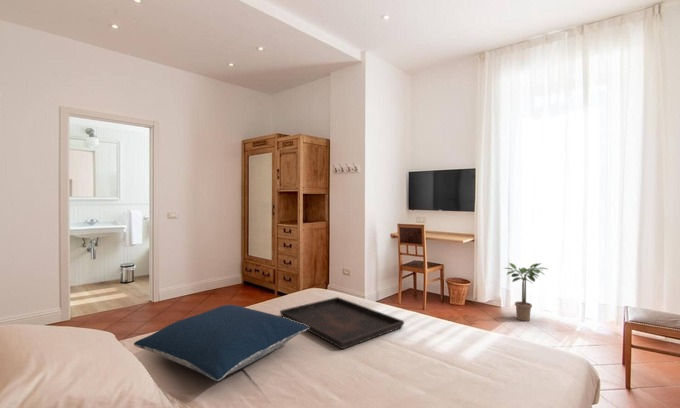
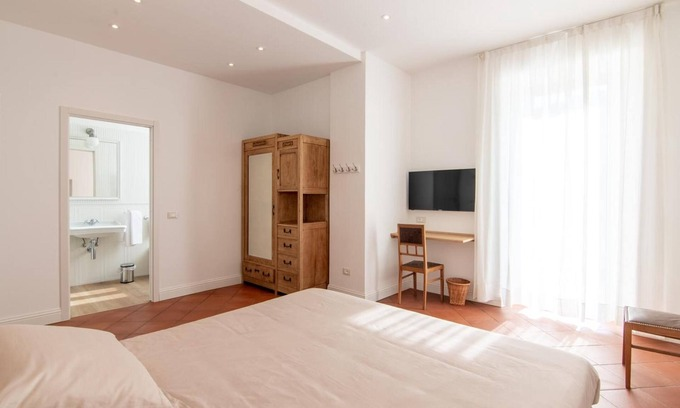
- pillow (226, 335)
- serving tray (339, 318)
- potted plant (525, 289)
